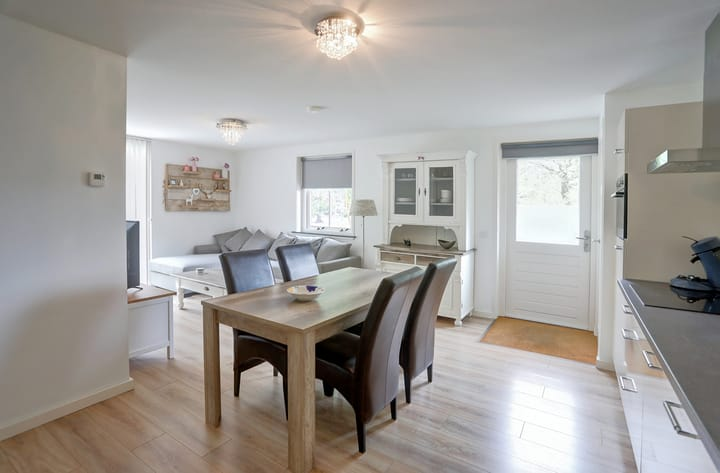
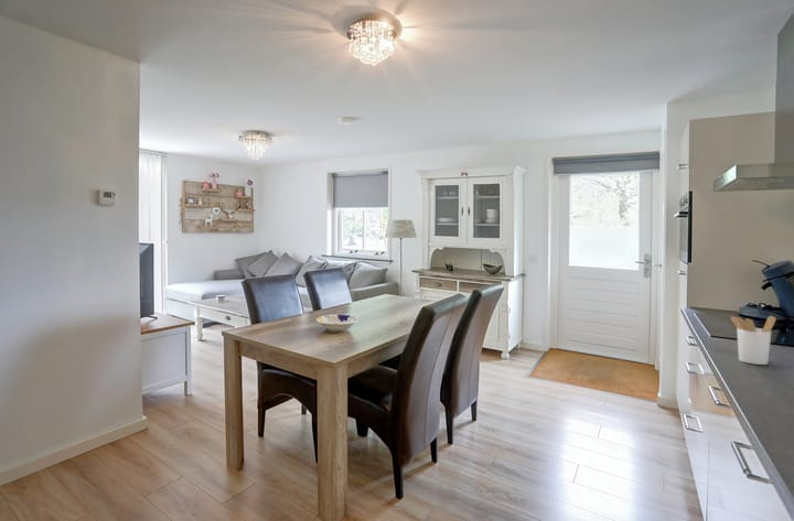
+ utensil holder (750, 338)
